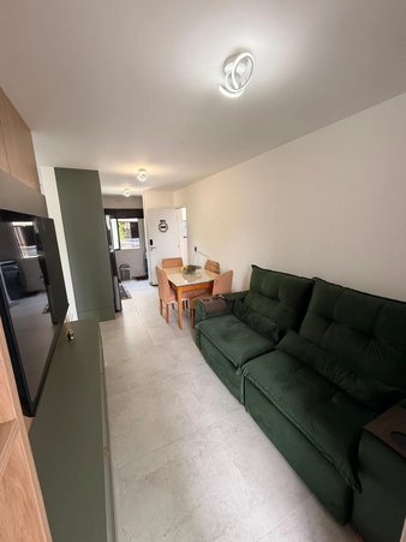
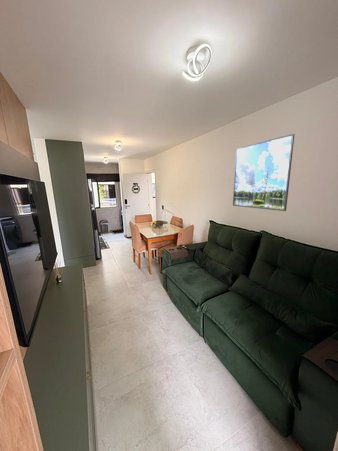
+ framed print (258, 176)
